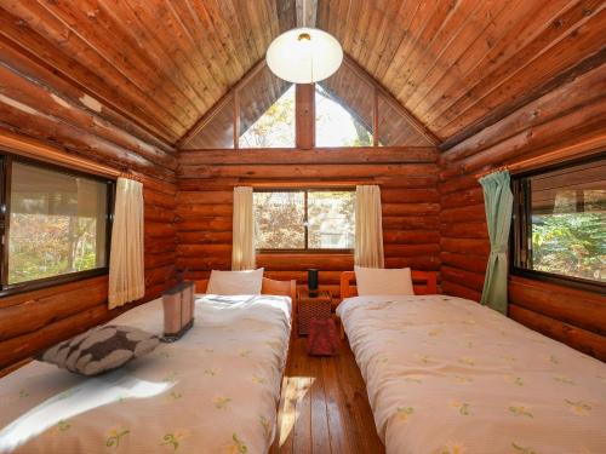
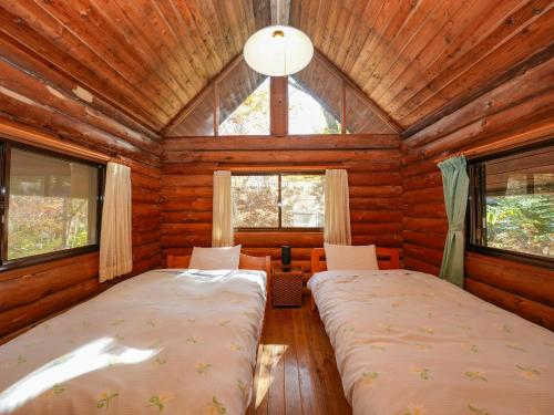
- backpack (322, 335)
- shopping bag (179, 300)
- decorative pillow (109, 347)
